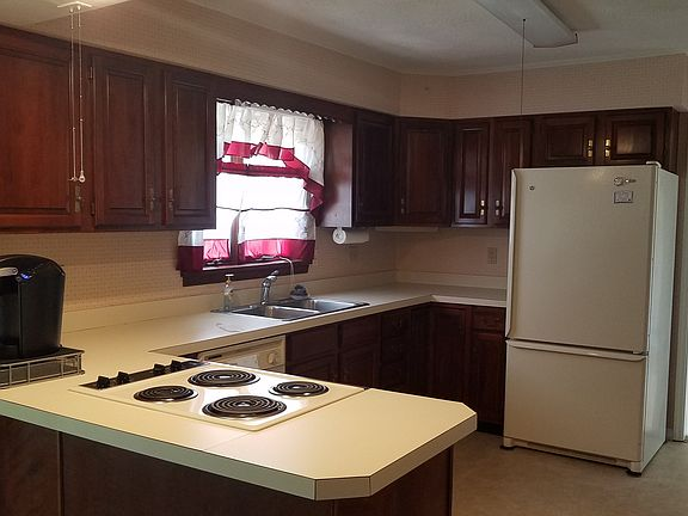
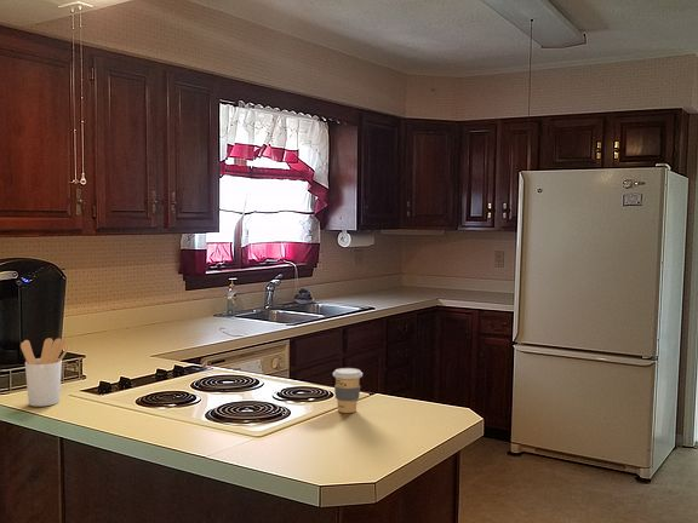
+ coffee cup (347, 390)
+ utensil holder (47, 369)
